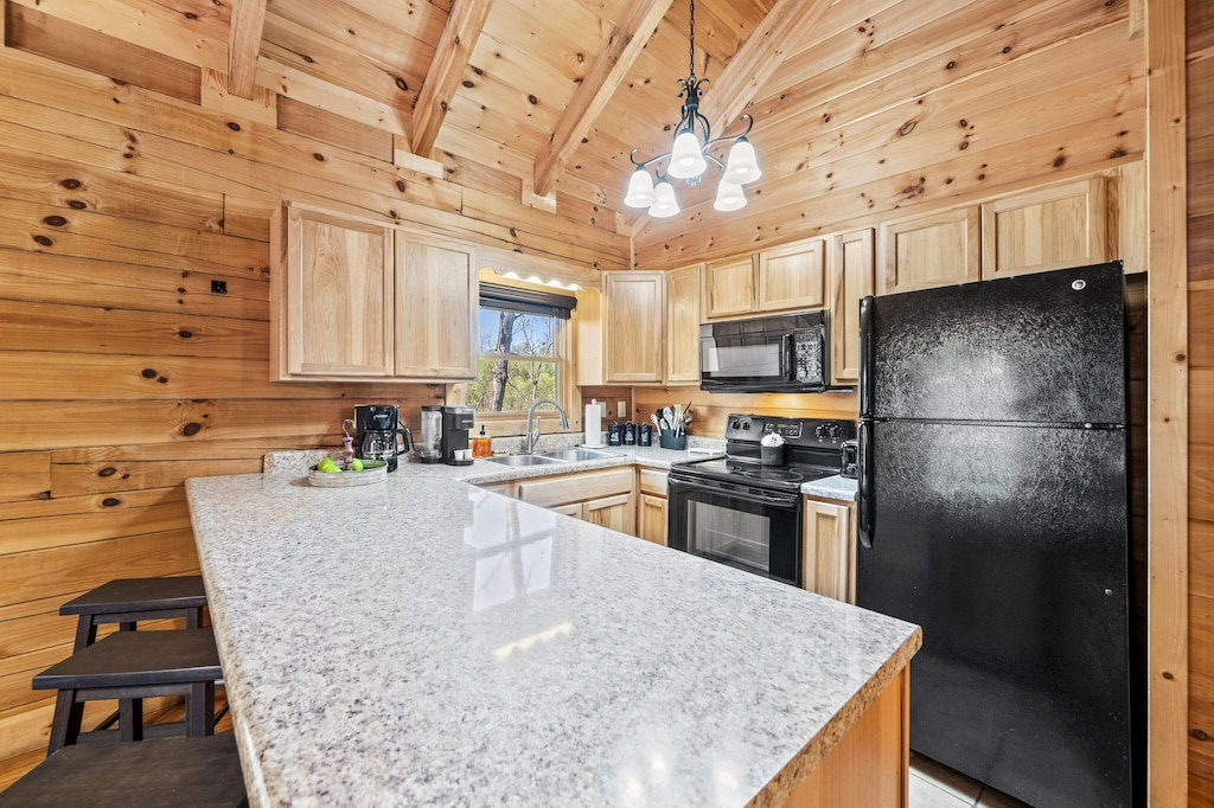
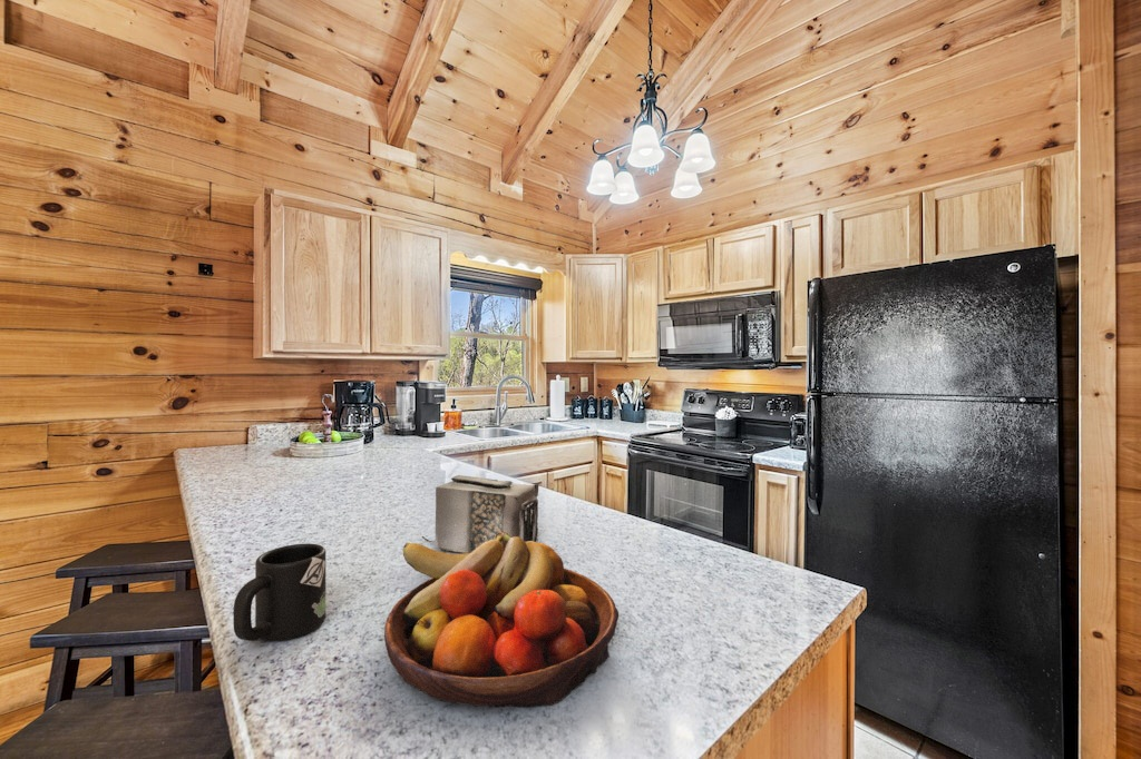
+ toaster (488, 512)
+ mug (280, 594)
+ fruit bowl (501, 598)
